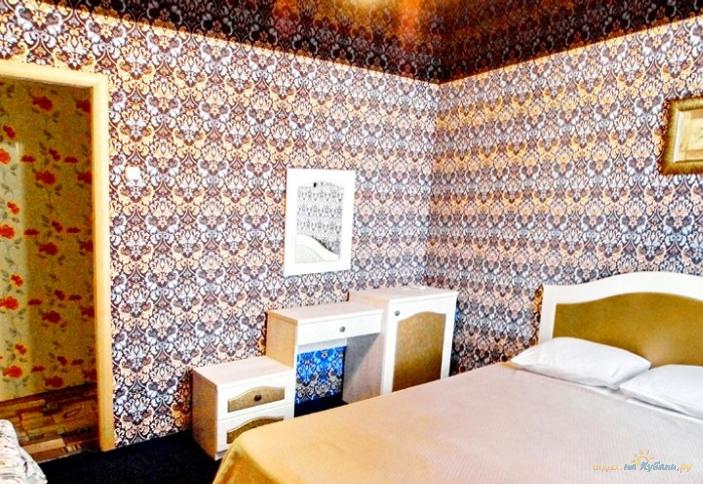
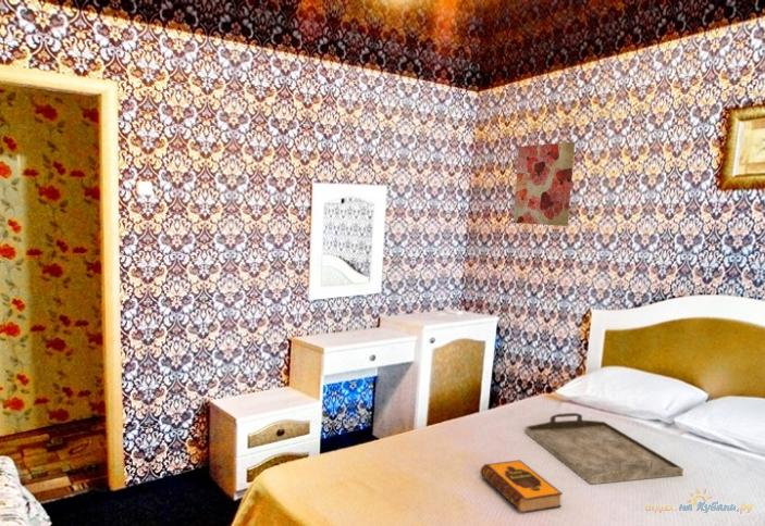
+ wall art (542, 185)
+ serving tray (599, 442)
+ hardback book (518, 485)
